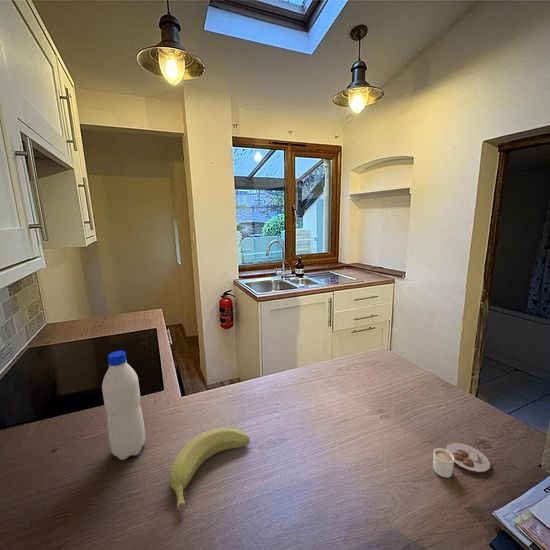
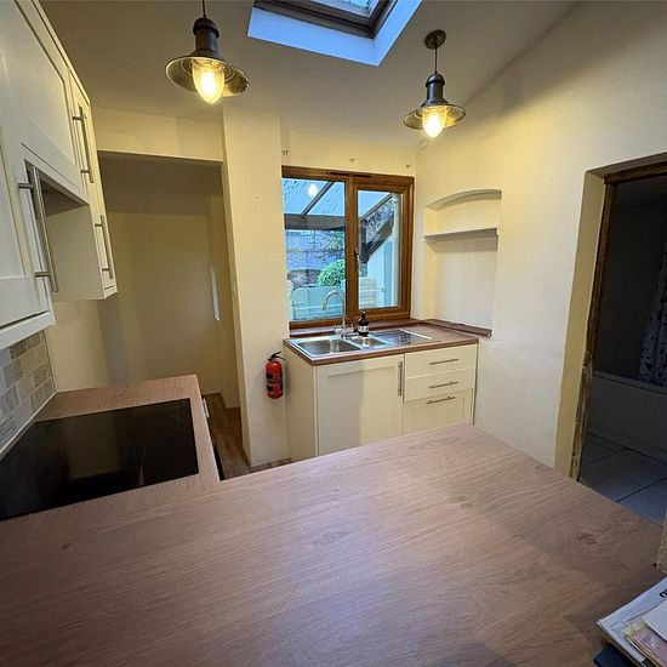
- water bottle (123, 403)
- cocoa (461, 455)
- banana (205, 459)
